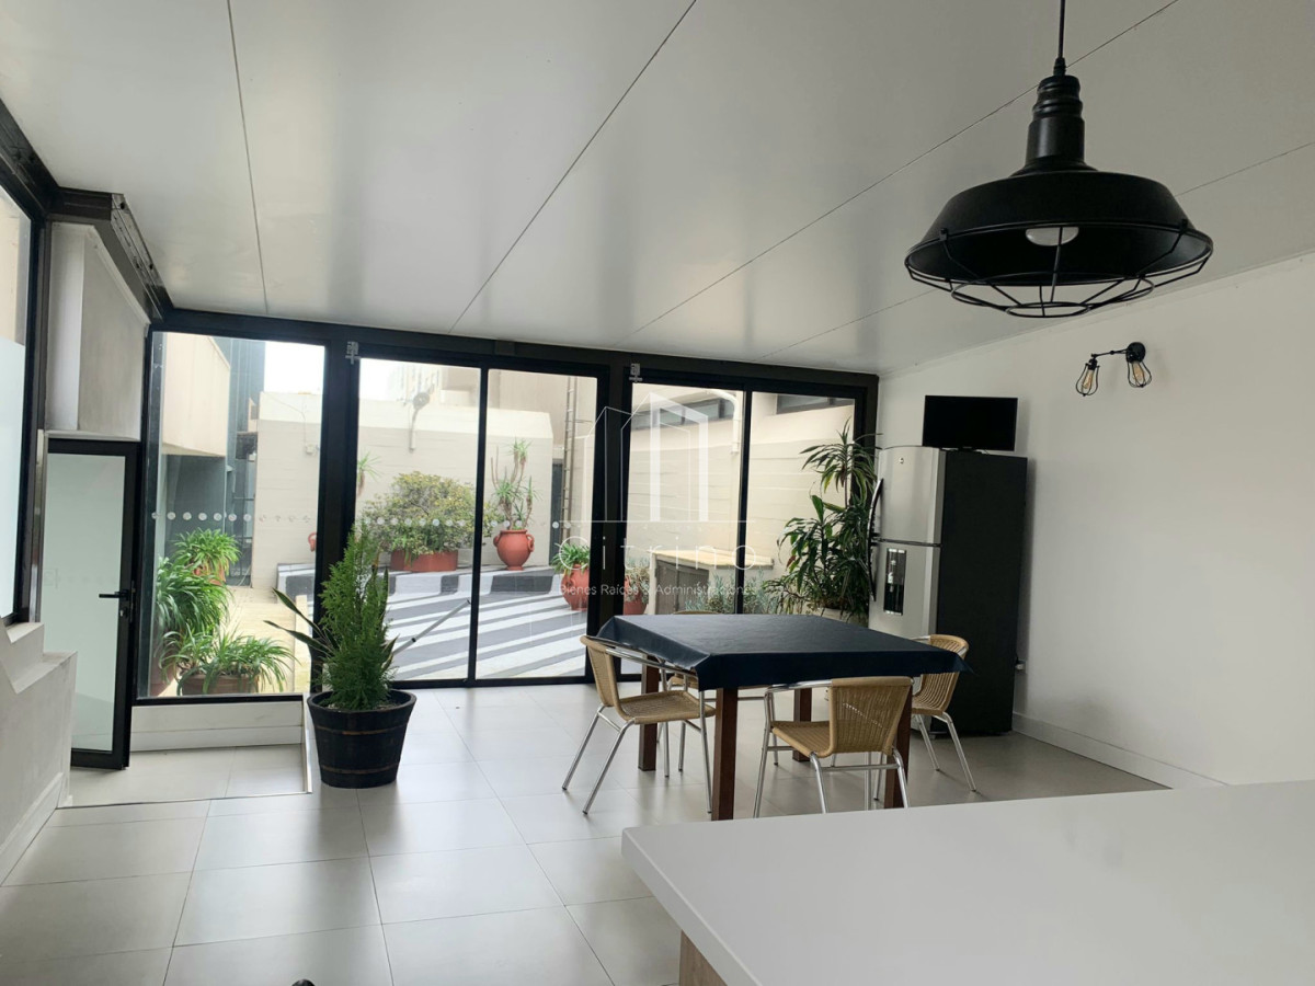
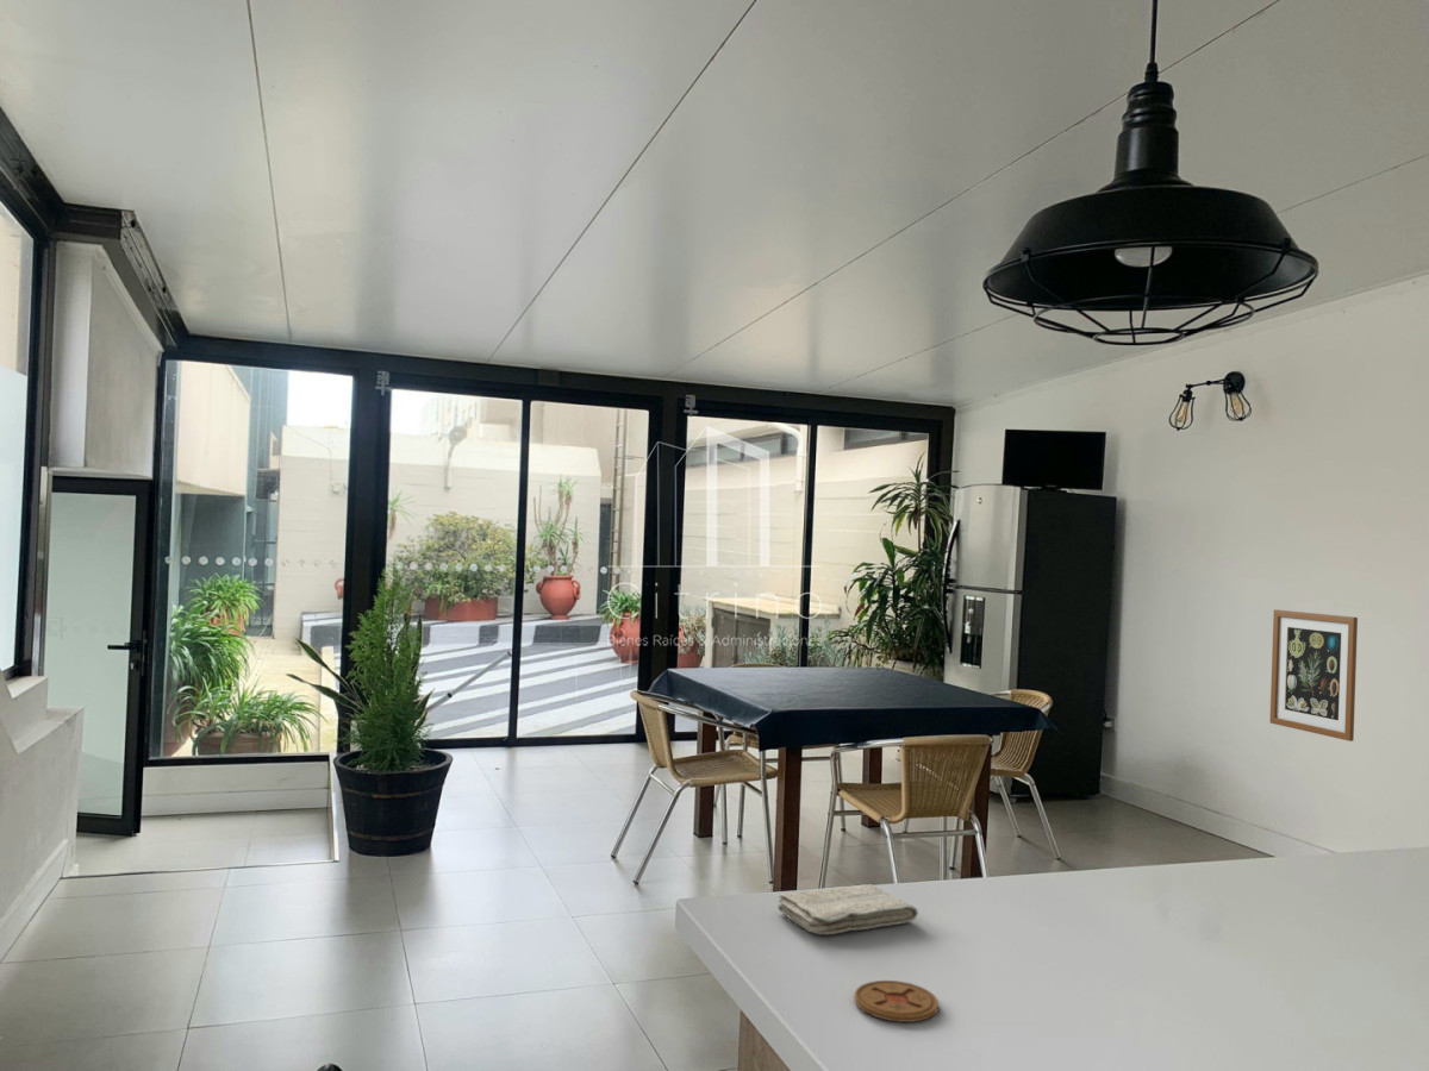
+ coaster (896, 1000)
+ washcloth (844, 906)
+ wall art (1311, 672)
